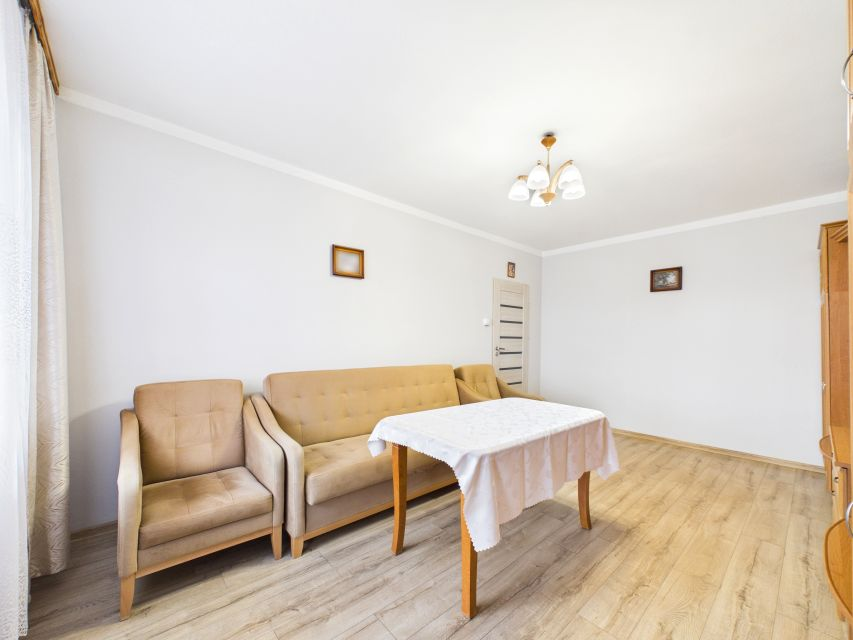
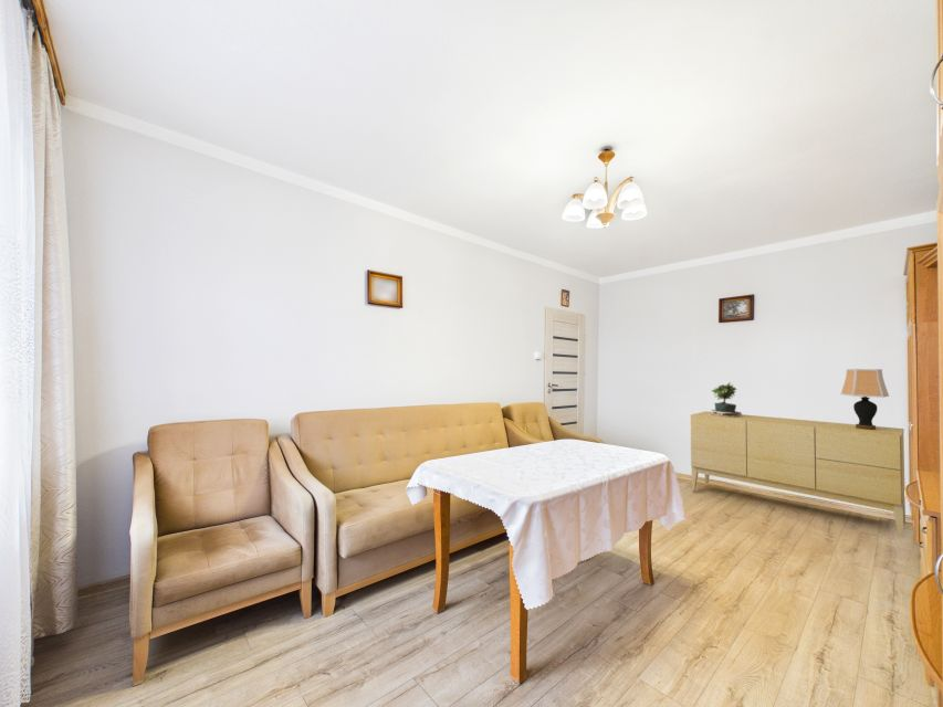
+ table lamp (863, 398)
+ sideboard (785, 463)
+ potted plant (723, 398)
